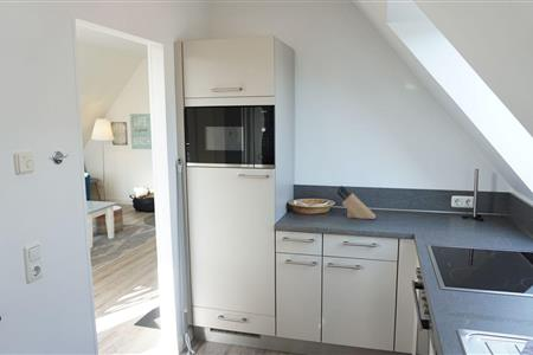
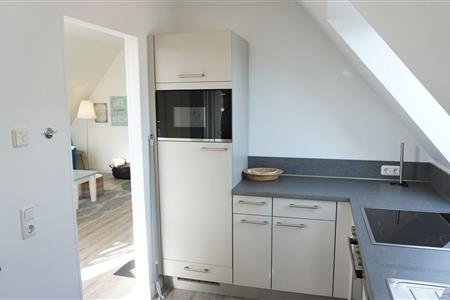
- knife block (355, 201)
